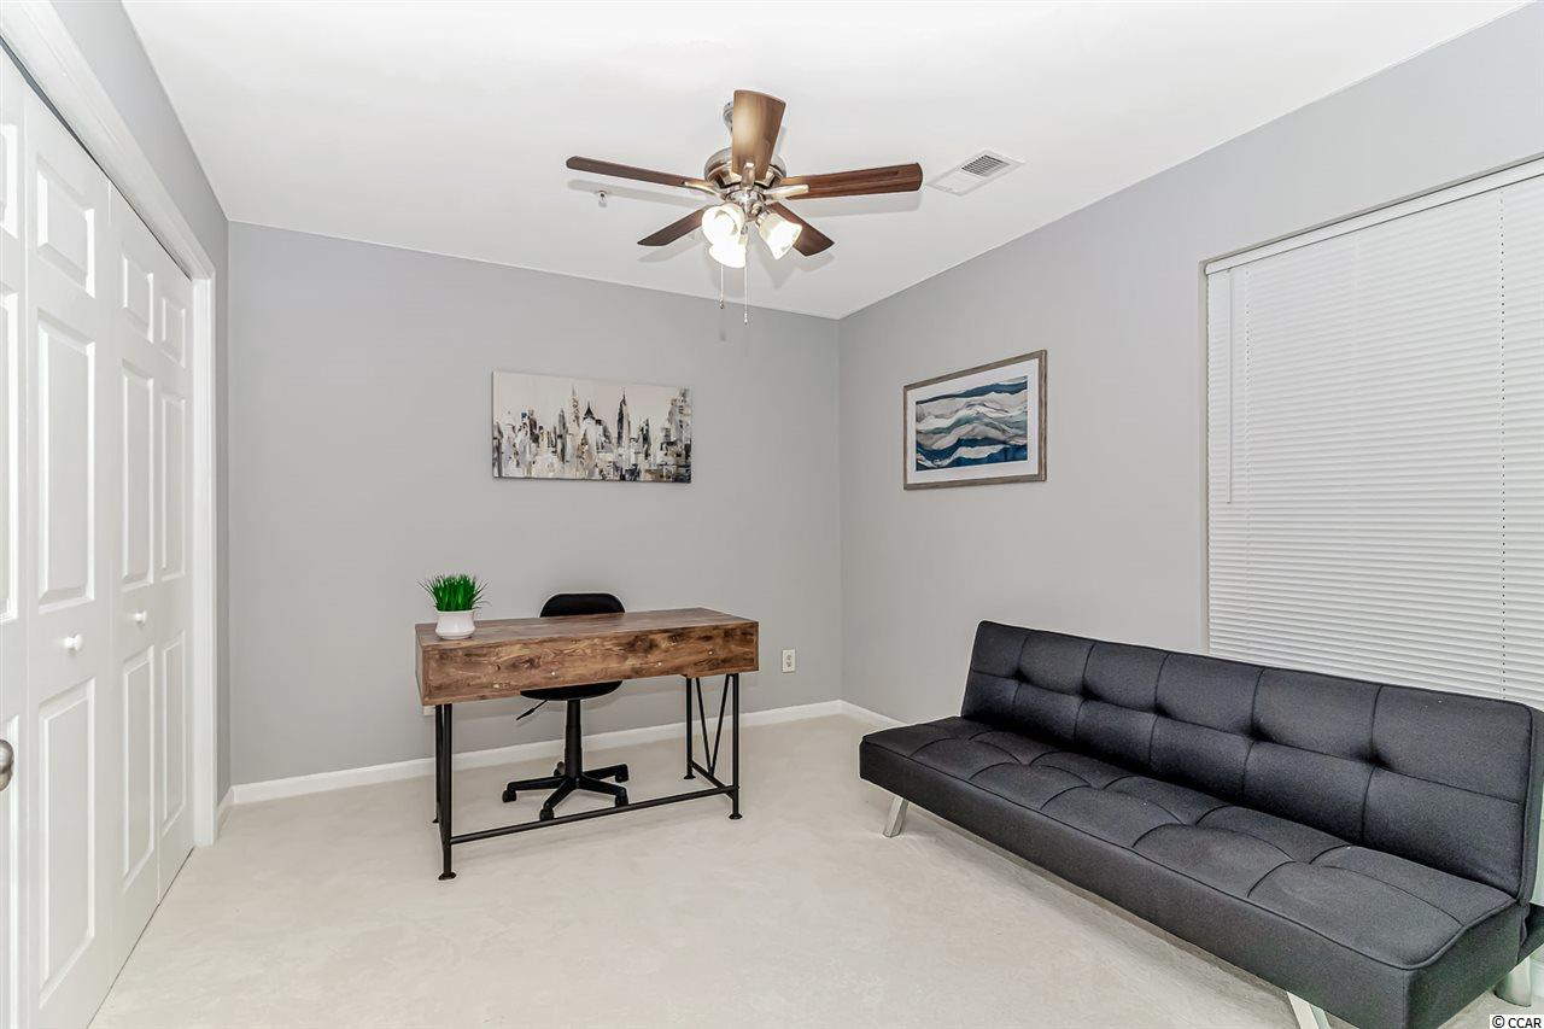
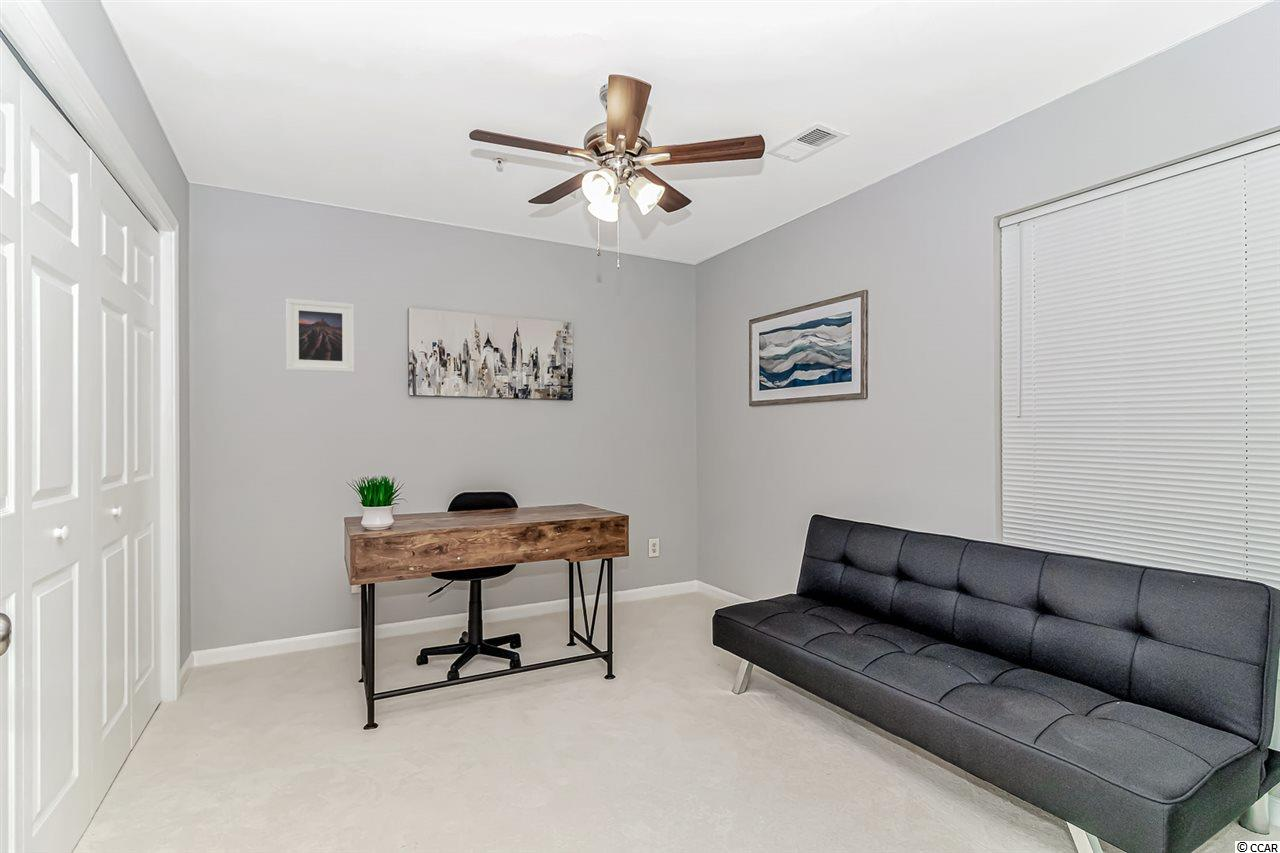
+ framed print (320, 336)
